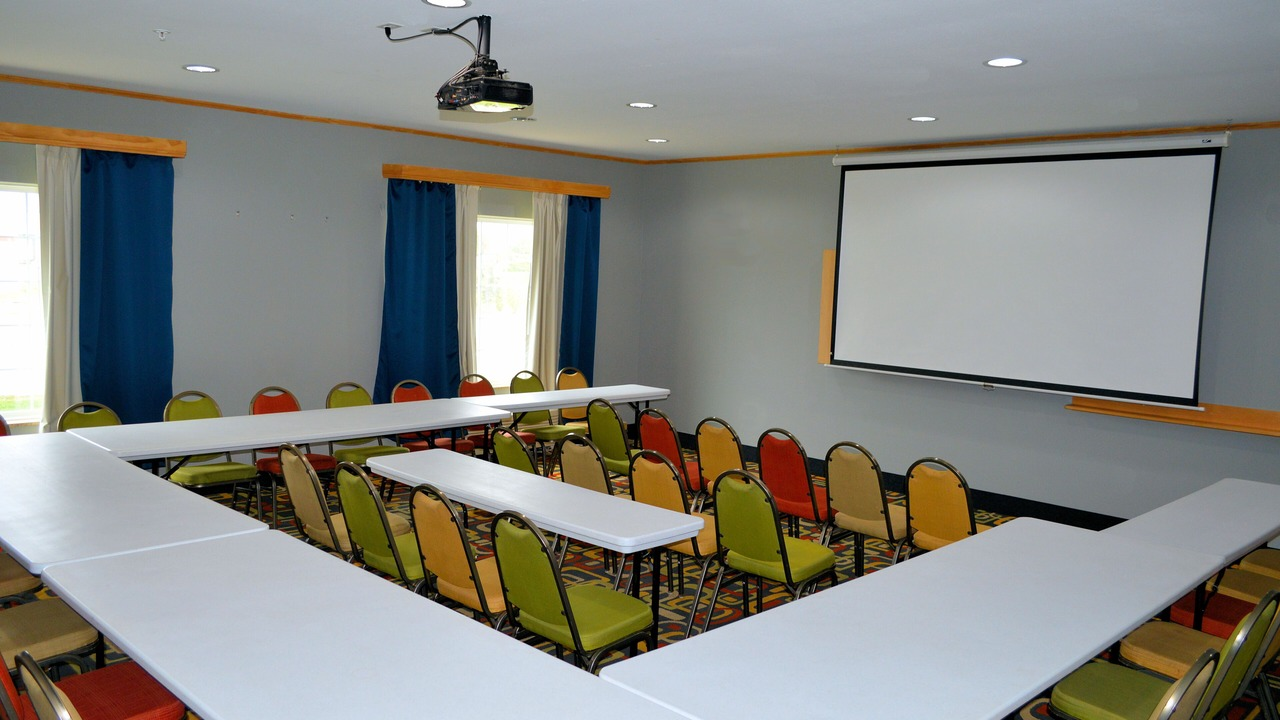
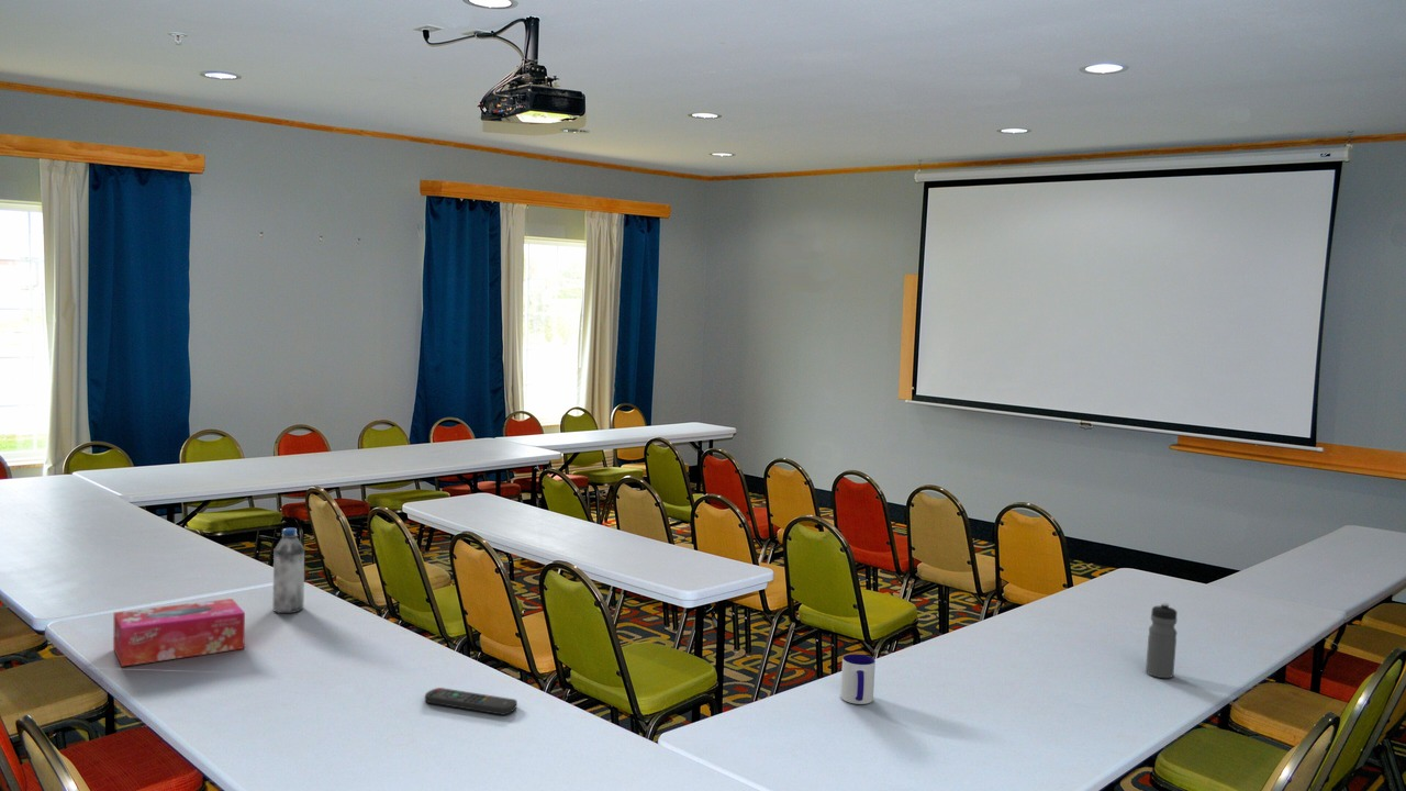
+ water bottle (1162, 638)
+ water bottle (289, 569)
+ tissue box (179, 631)
+ mug (858, 681)
+ remote control (470, 700)
